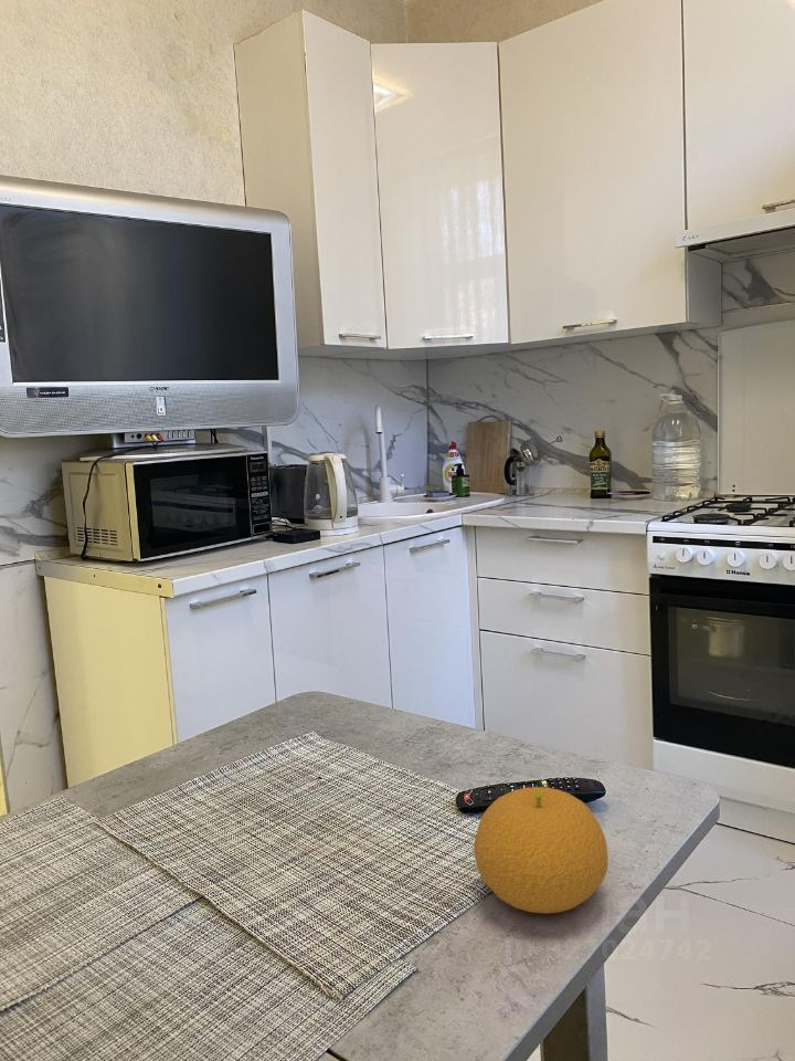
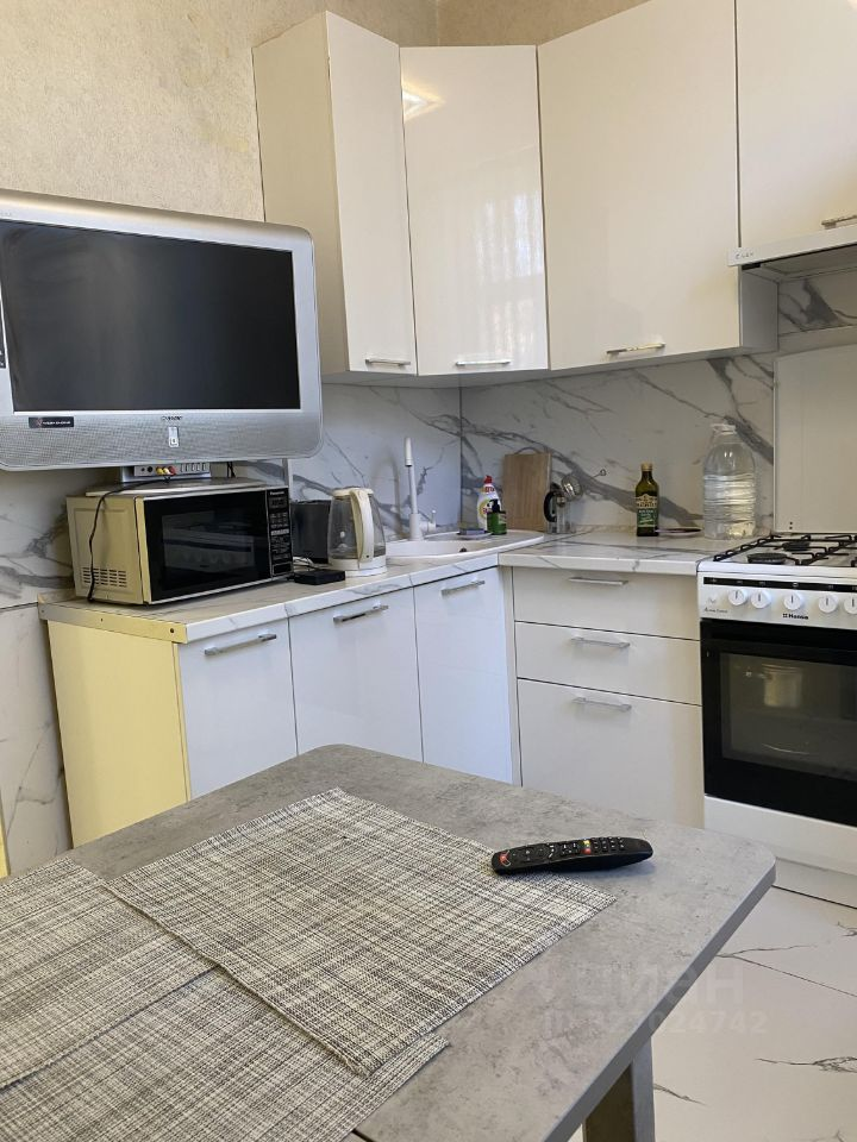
- fruit (540, 843)
